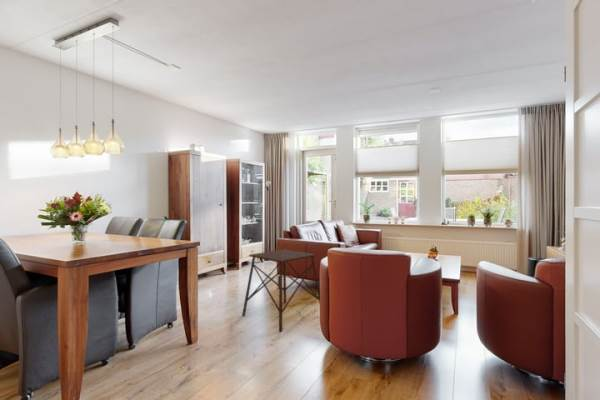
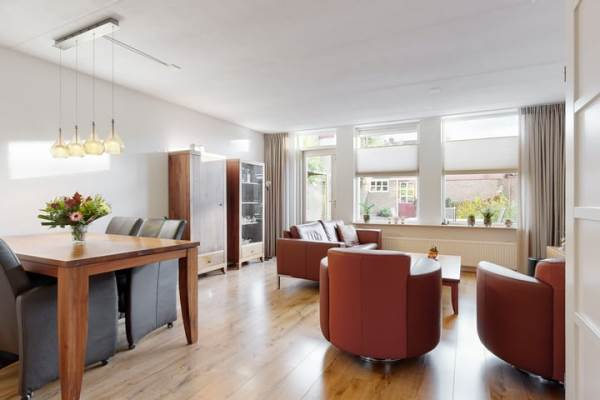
- side table (283, 284)
